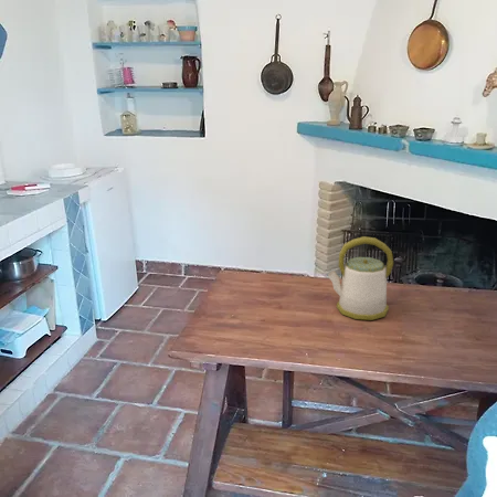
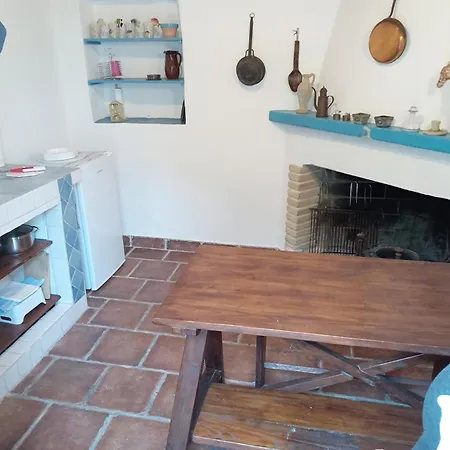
- kettle (359, 273)
